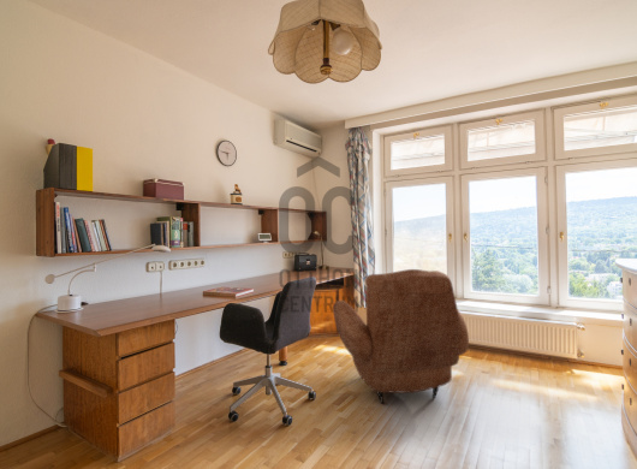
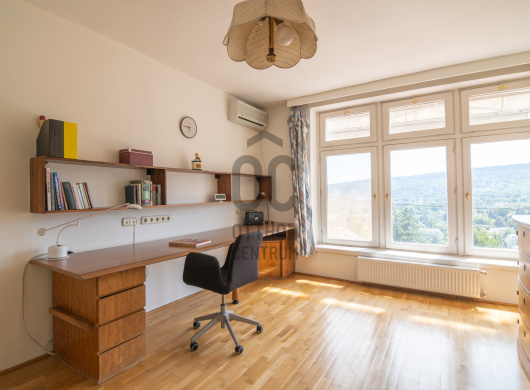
- armchair (397, 326)
